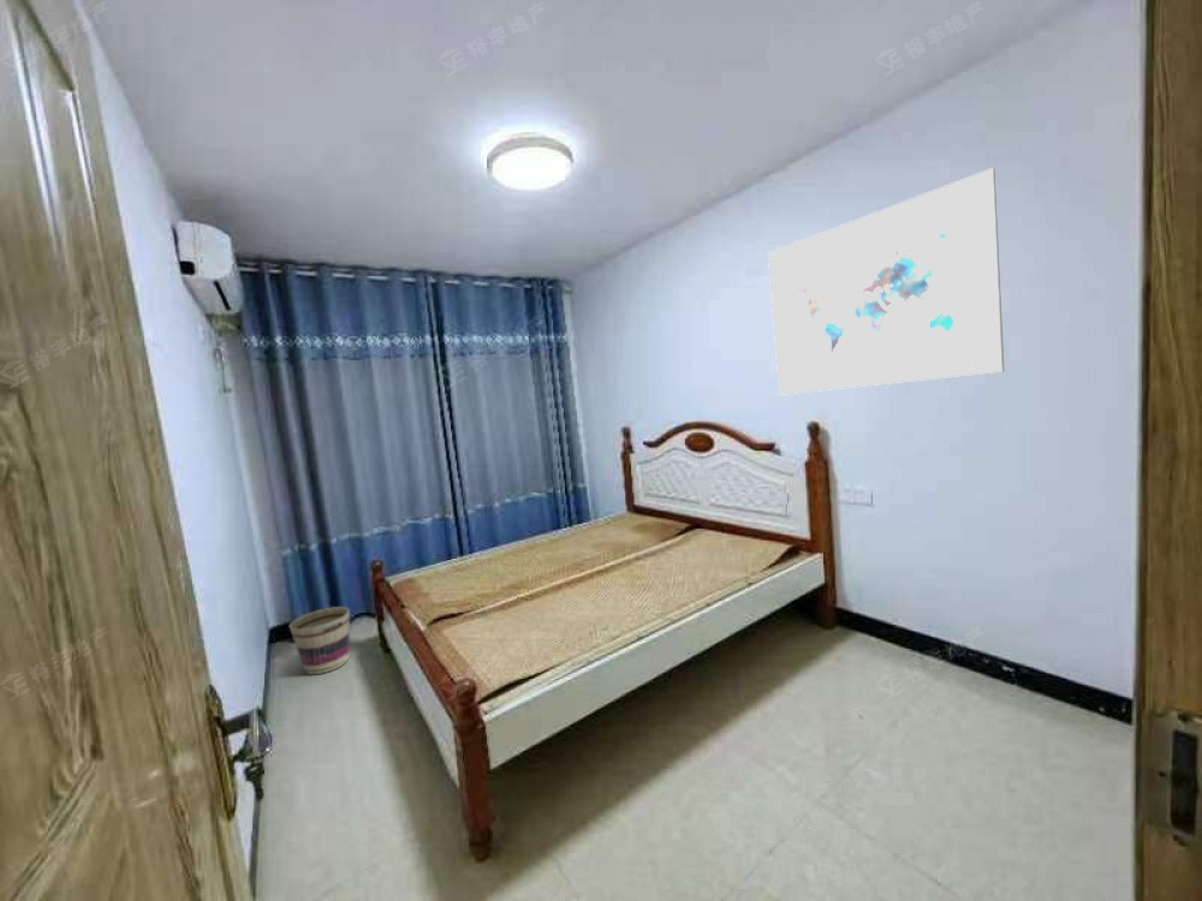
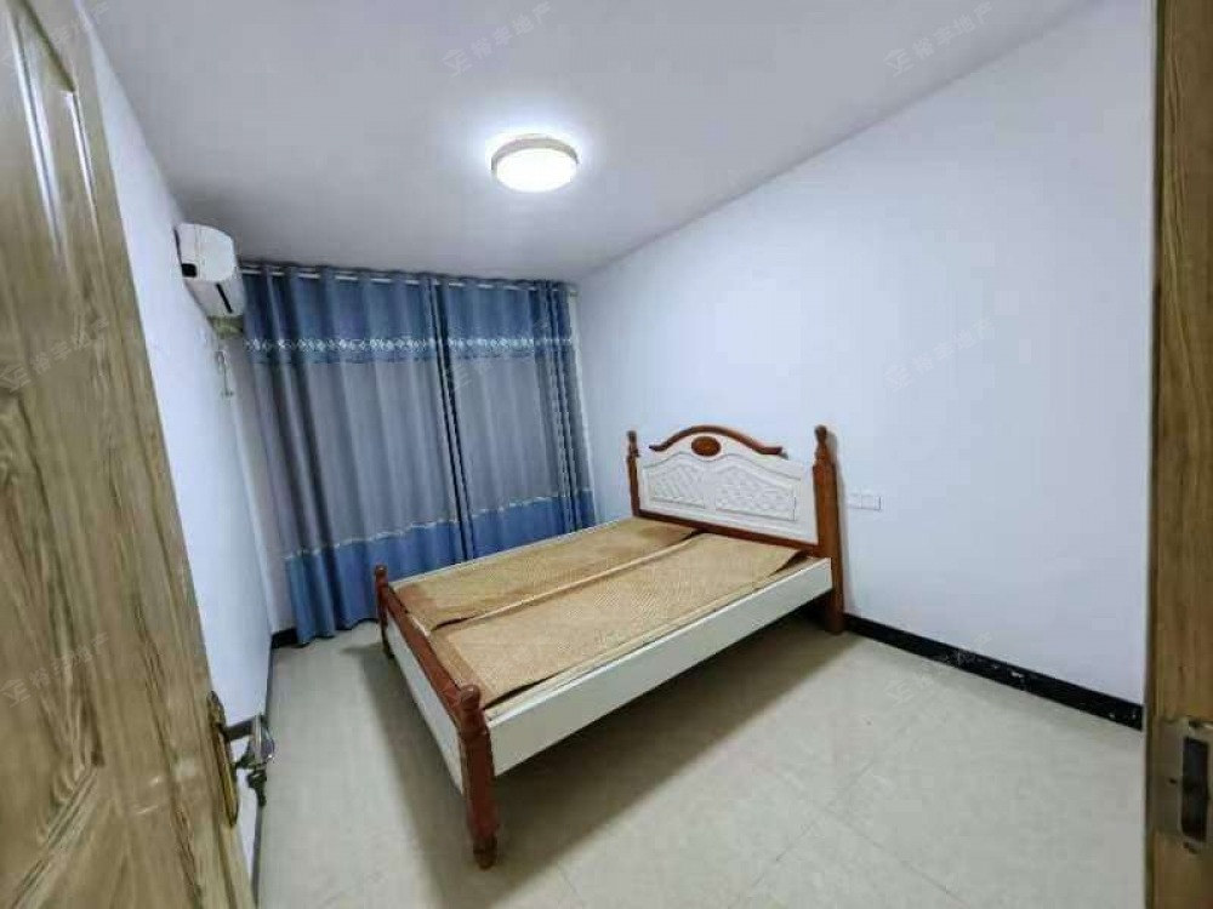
- basket (323, 640)
- wall art (867, 303)
